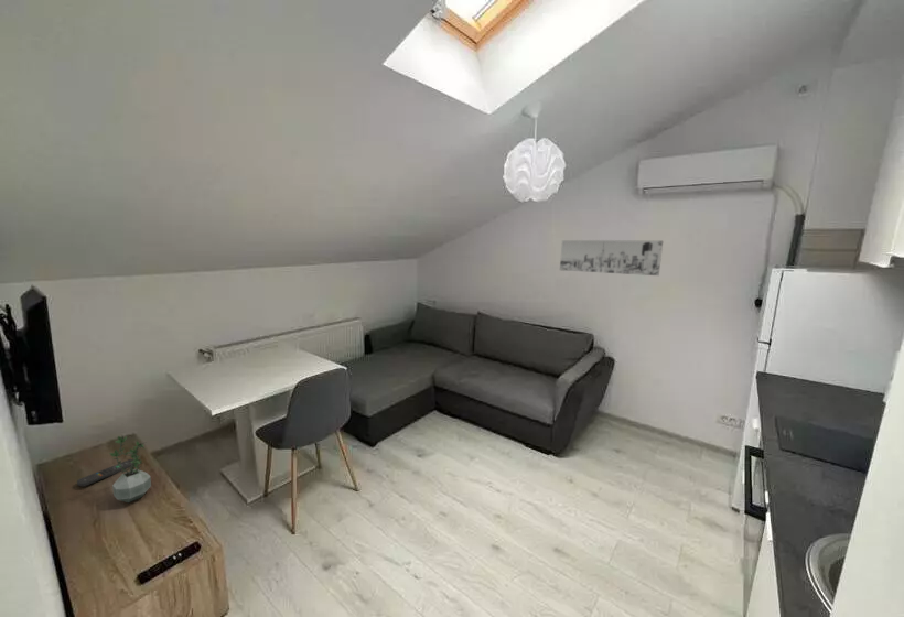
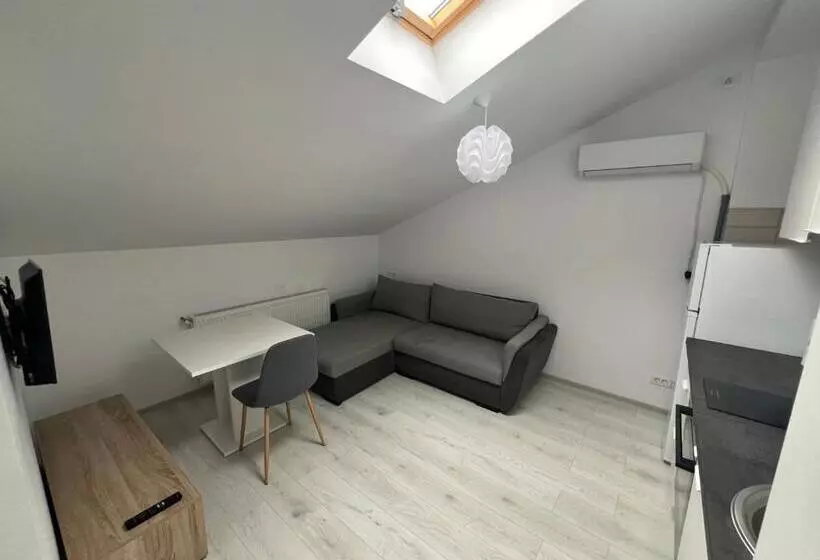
- potted plant (129, 467)
- wall art (606, 257)
- remote control (108, 472)
